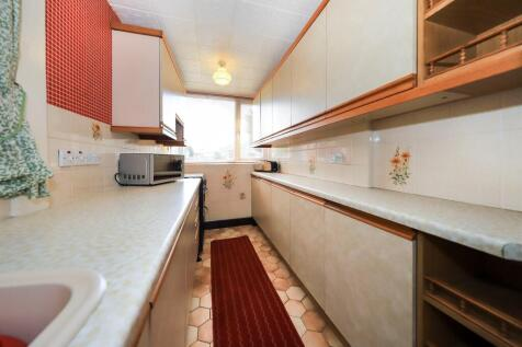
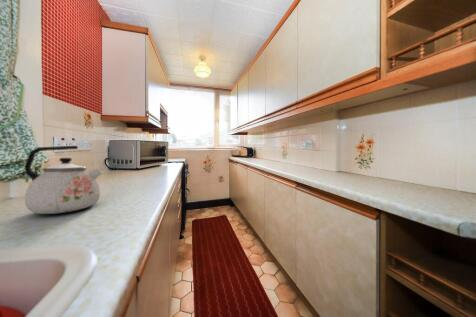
+ kettle (66, 177)
